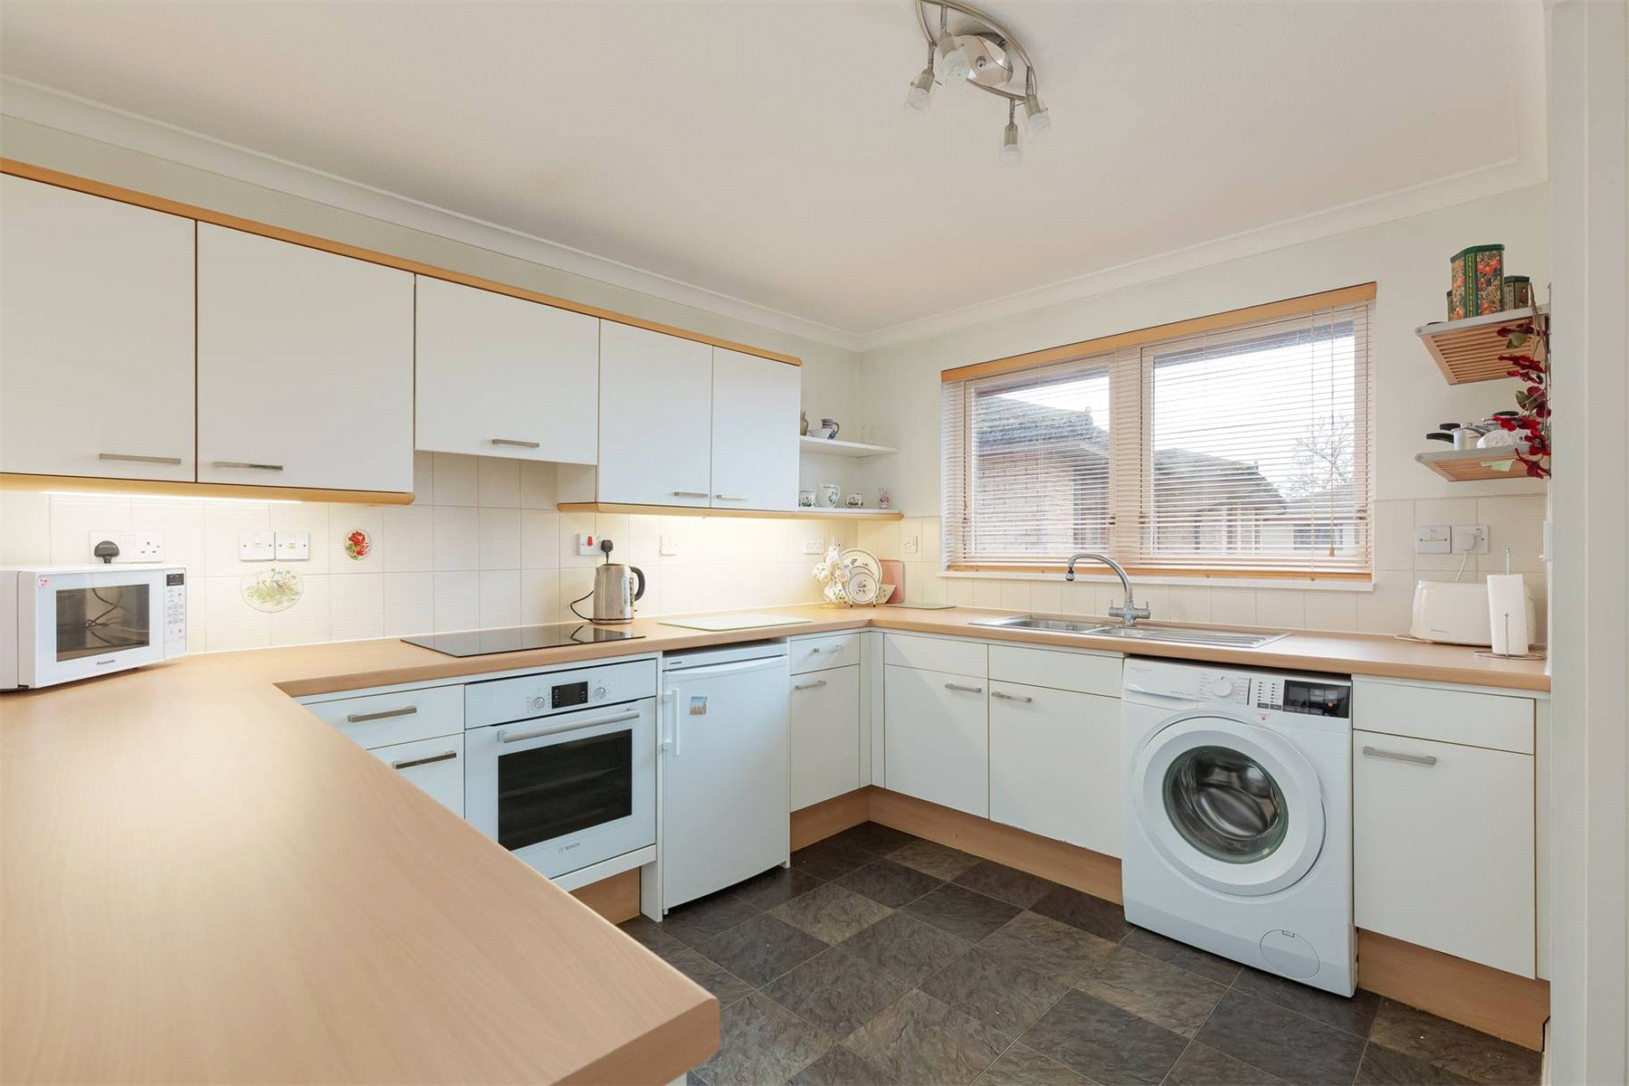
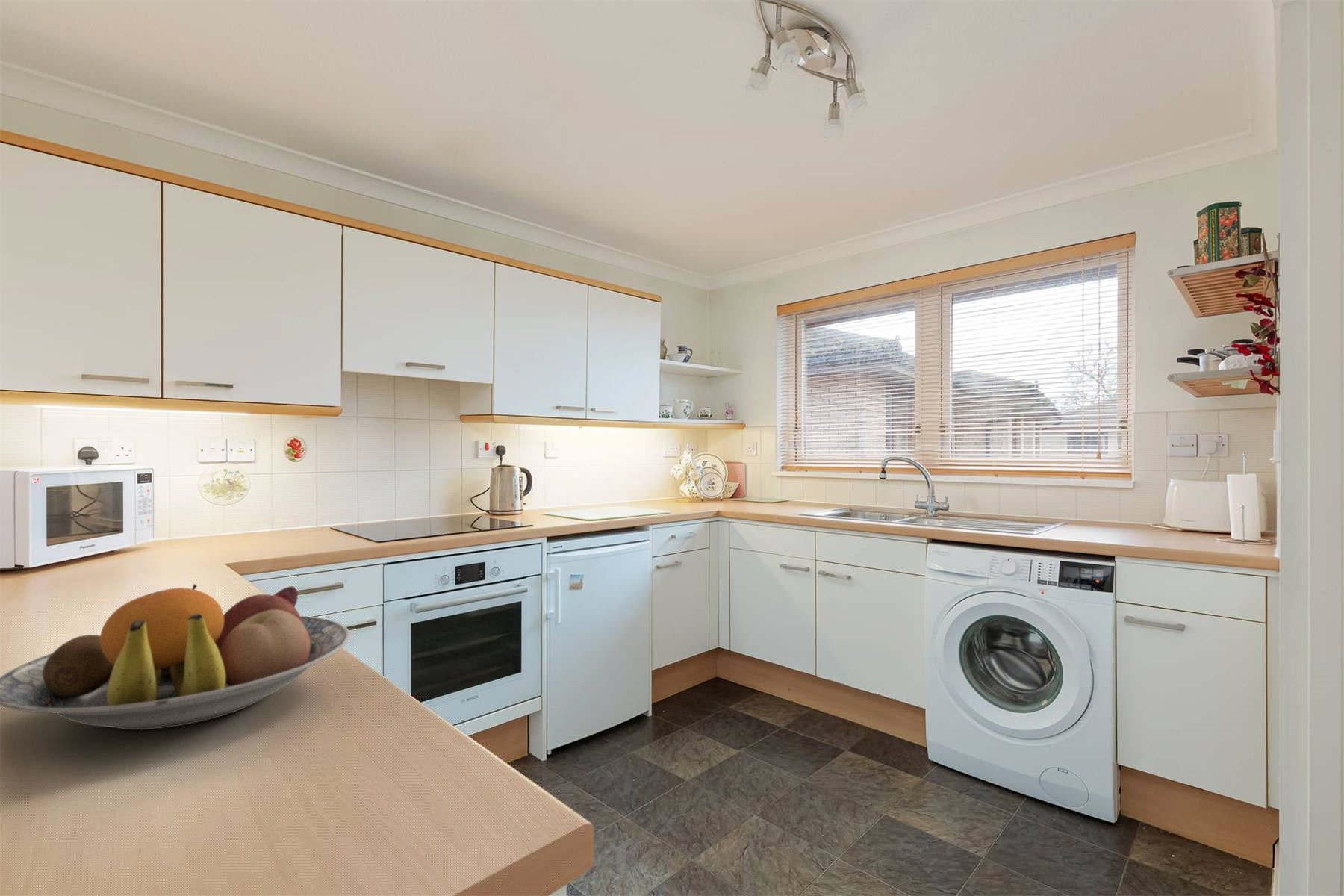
+ fruit bowl (193, 641)
